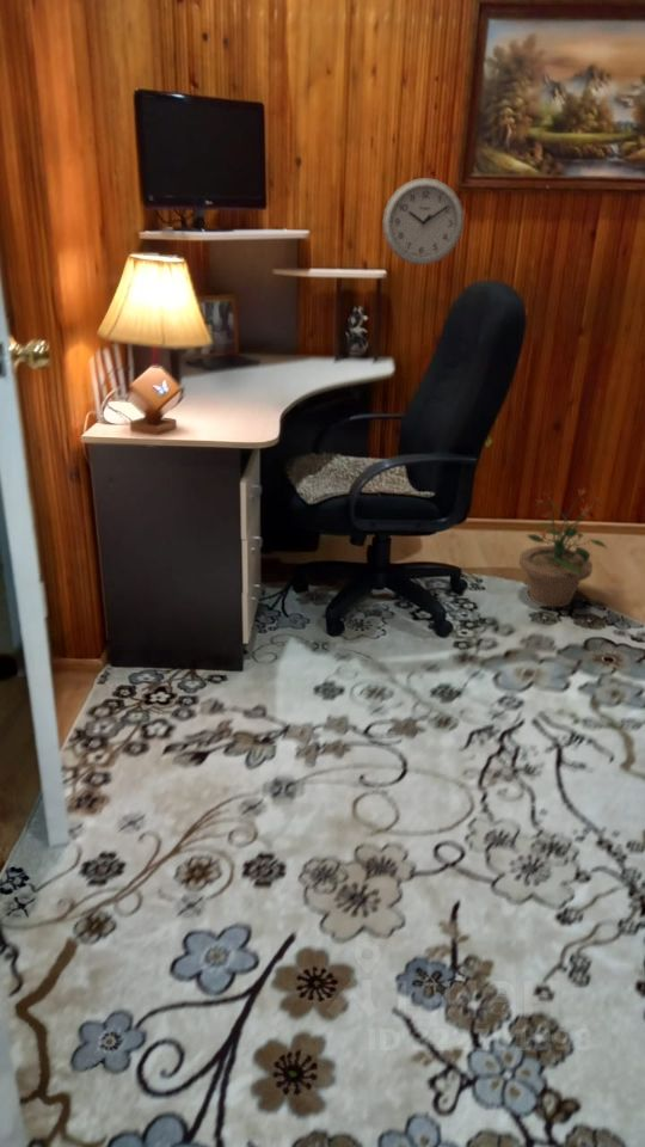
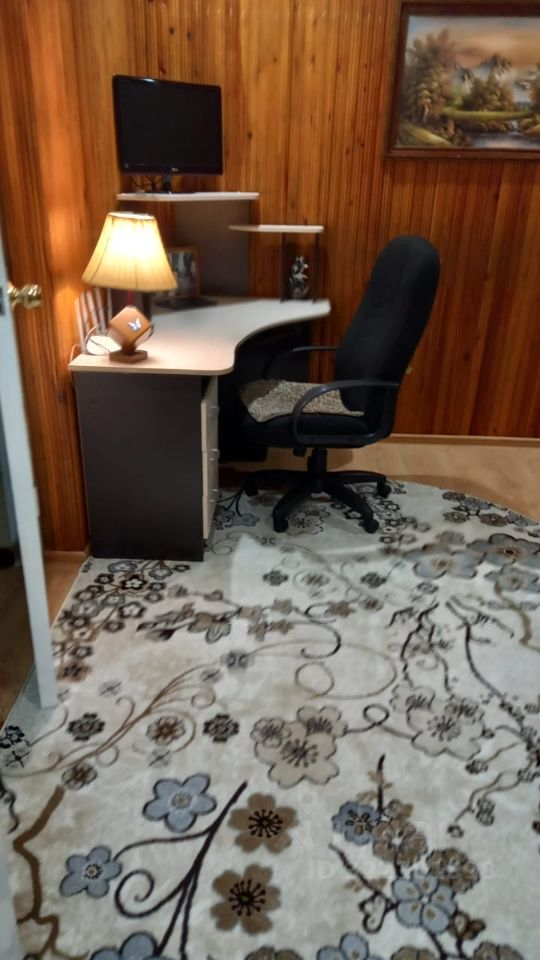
- potted plant (563, 546)
- wall clock (423, 222)
